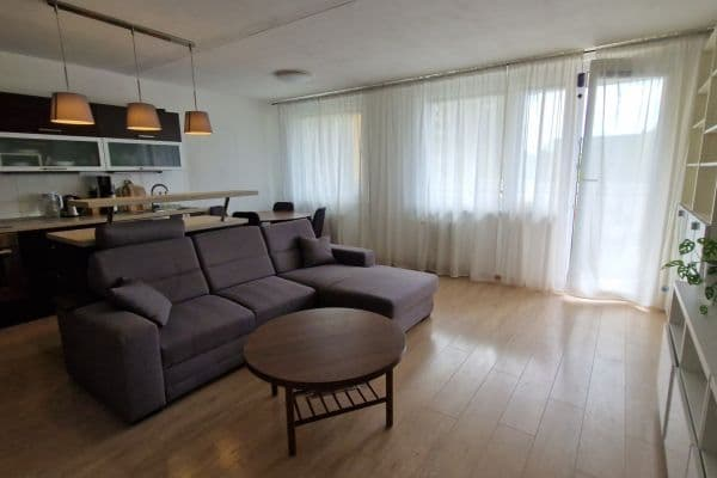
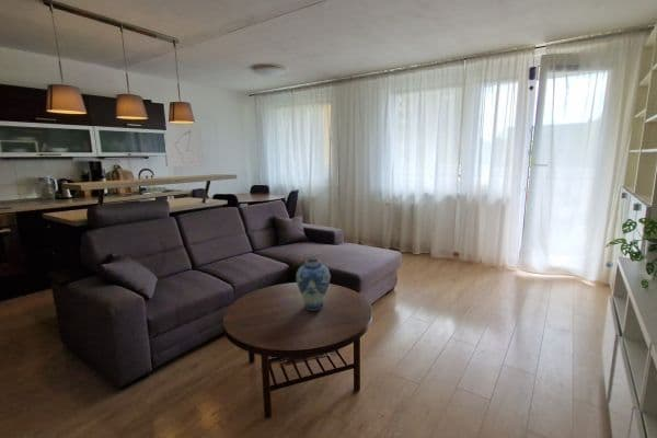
+ wall art (184, 147)
+ vase (313, 284)
